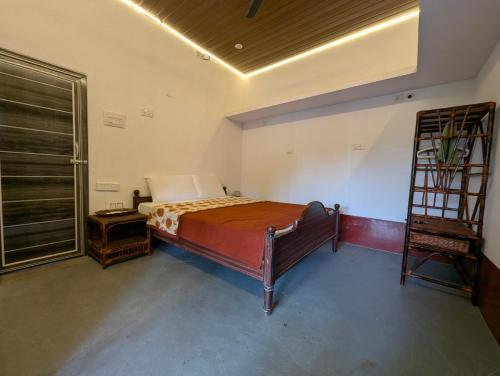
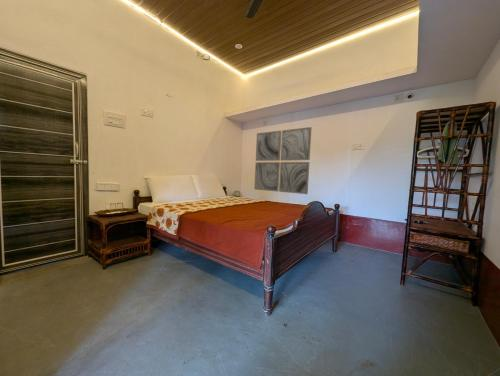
+ wall art (279, 160)
